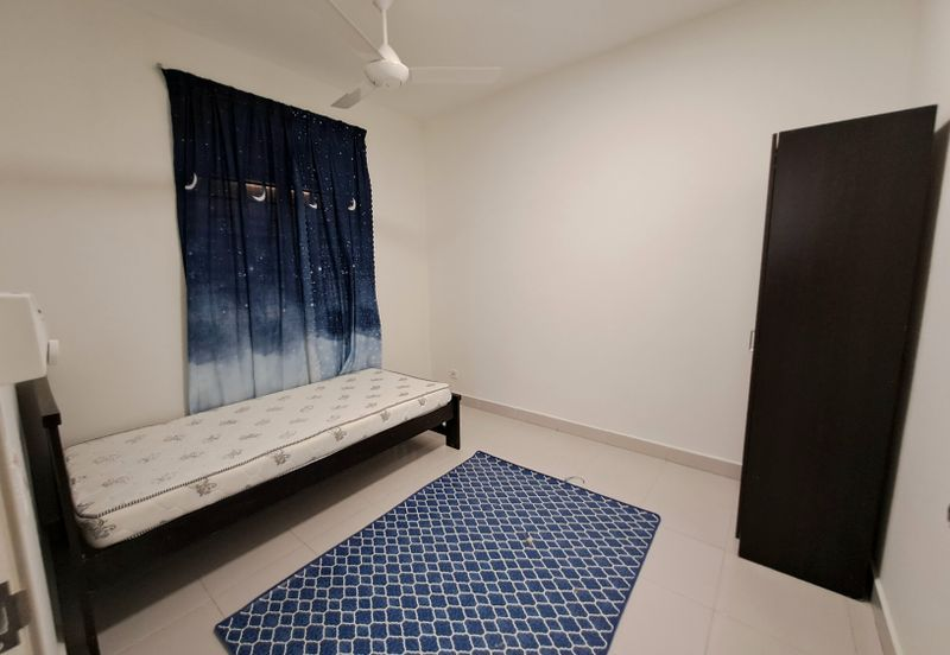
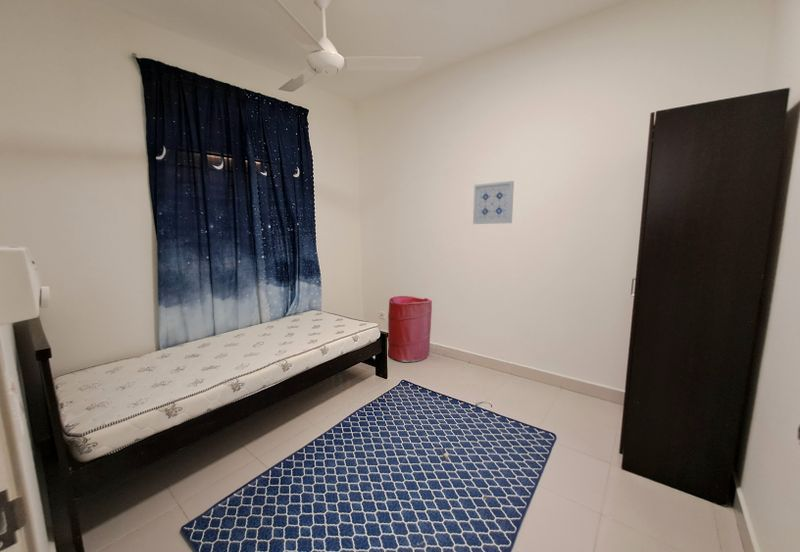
+ laundry hamper (409, 325)
+ wall art (492, 203)
